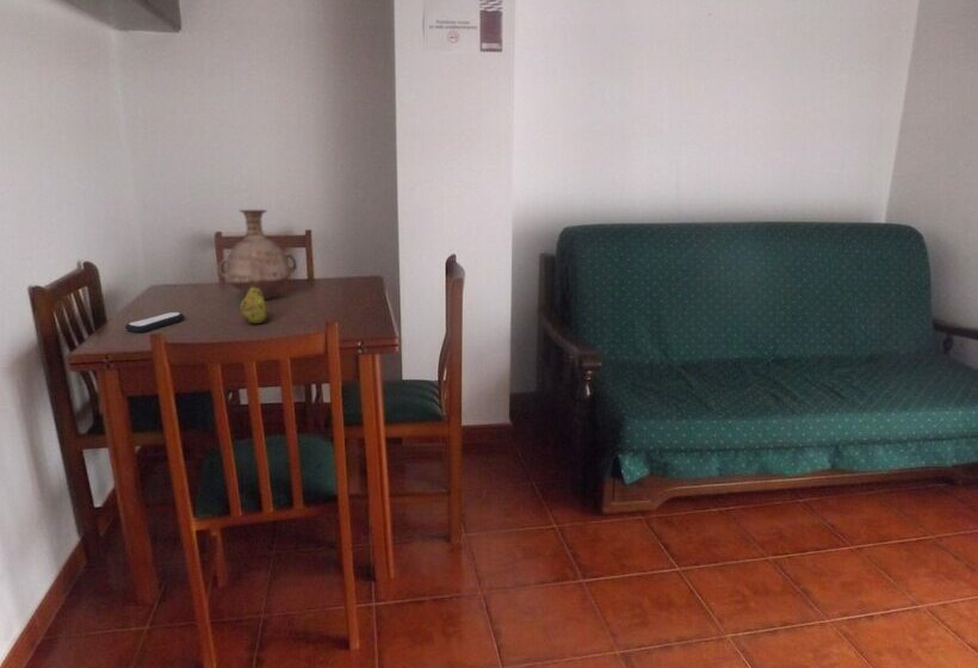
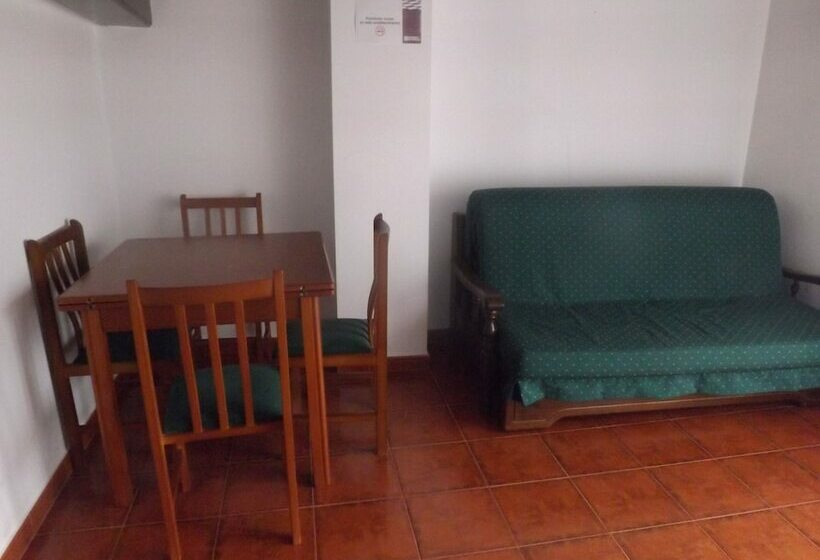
- fruit (253, 303)
- vase (256, 254)
- remote control (156, 321)
